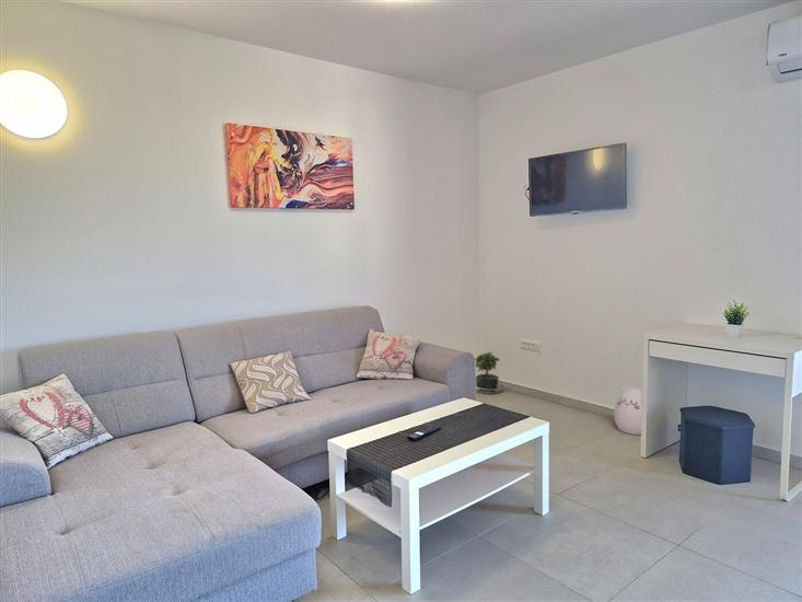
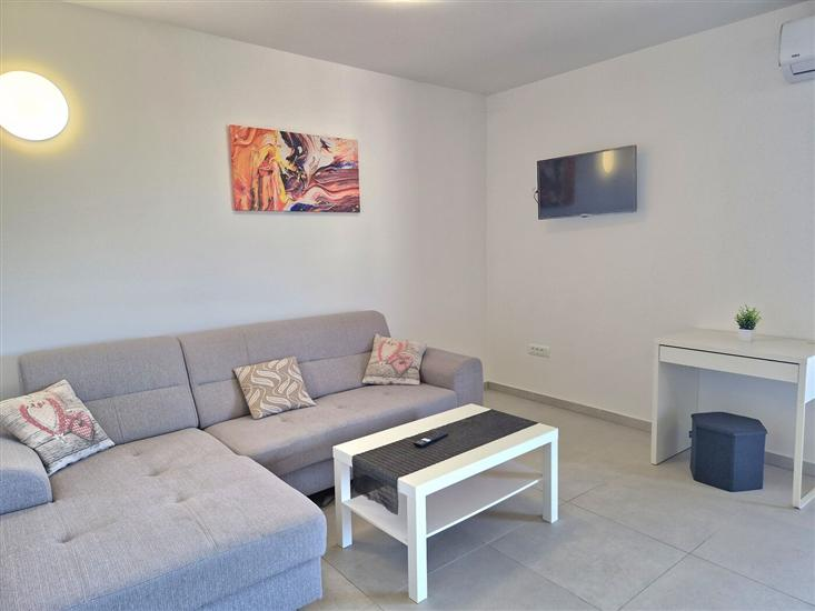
- plush toy (634, 407)
- potted plant (485, 371)
